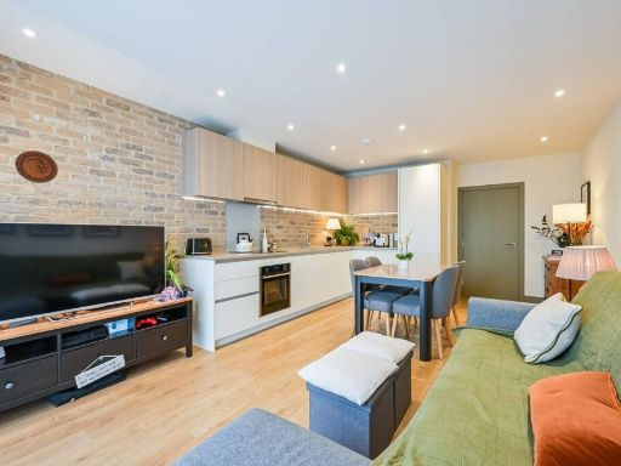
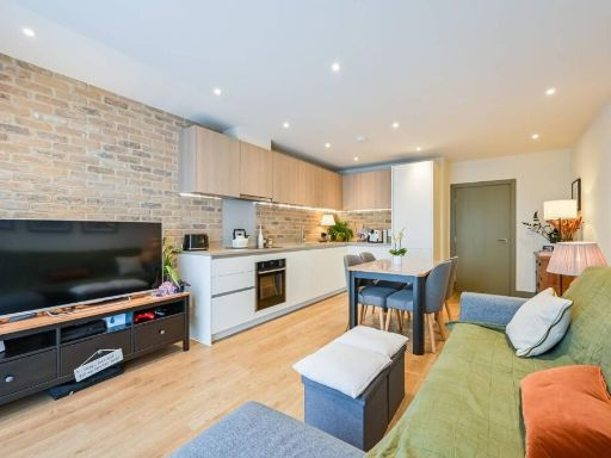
- decorative plate (36, 166)
